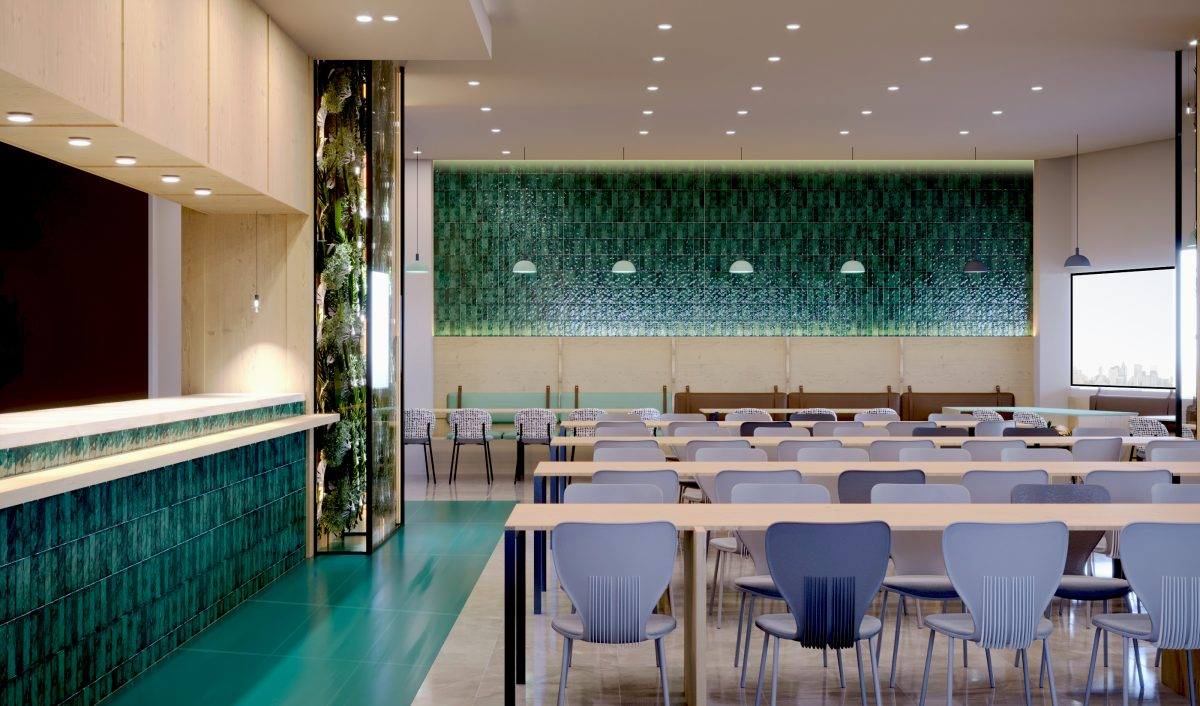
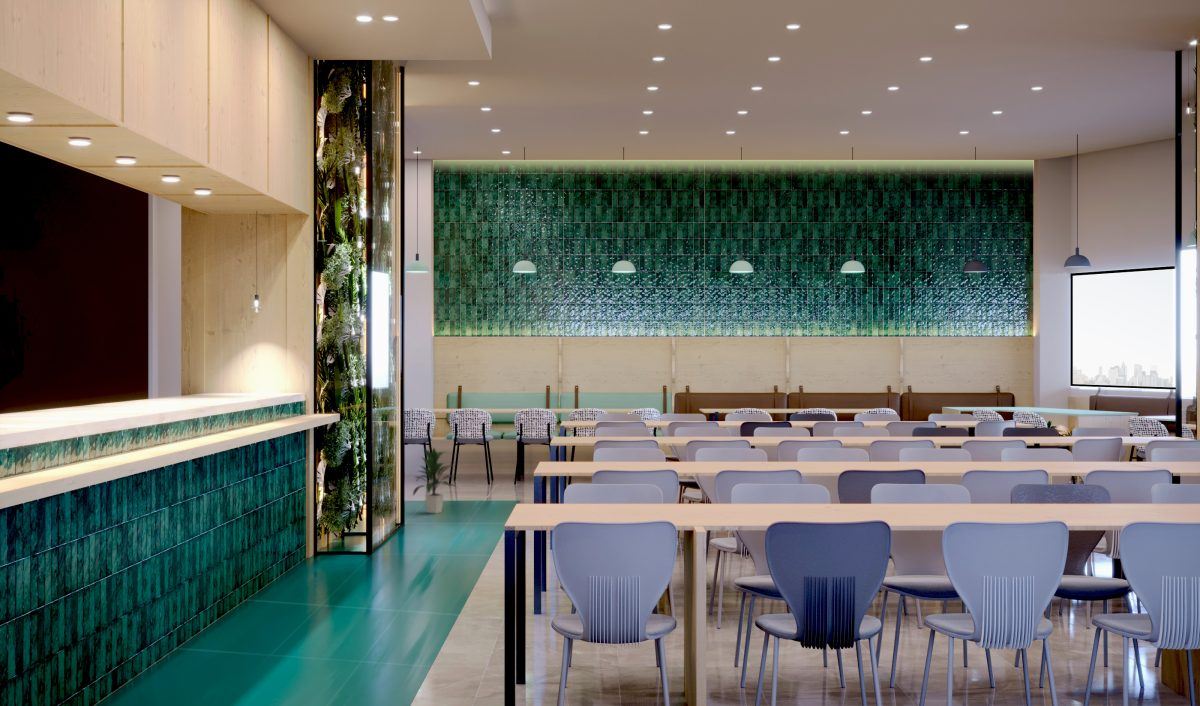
+ indoor plant (433, 479)
